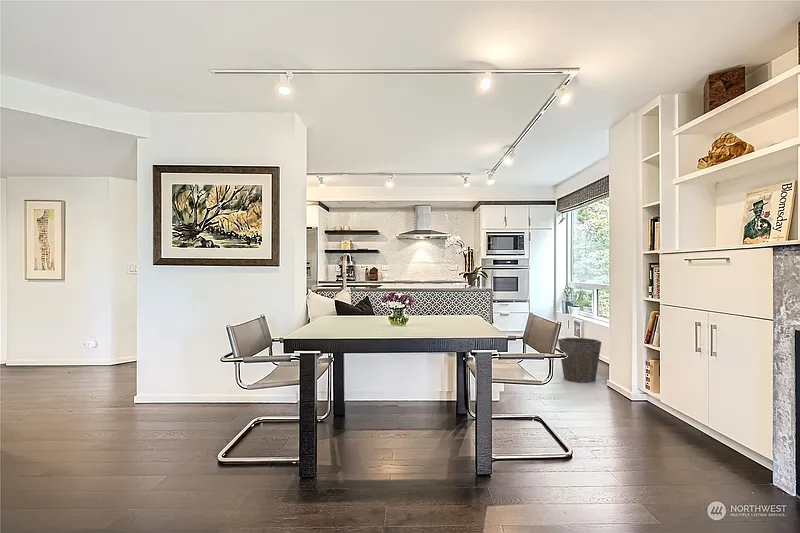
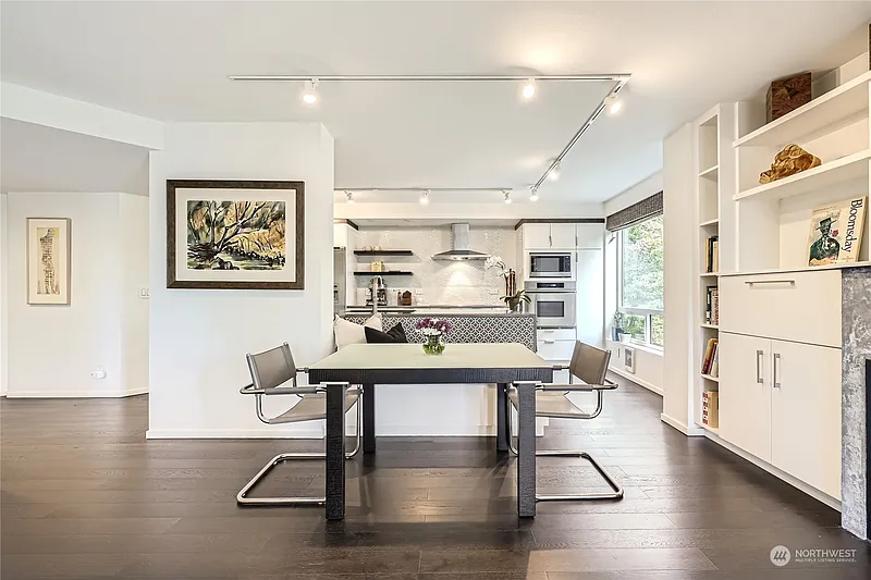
- waste bin (579, 359)
